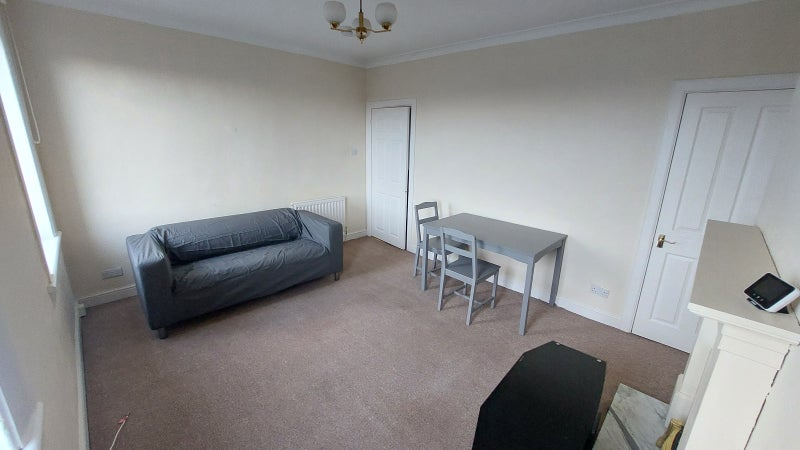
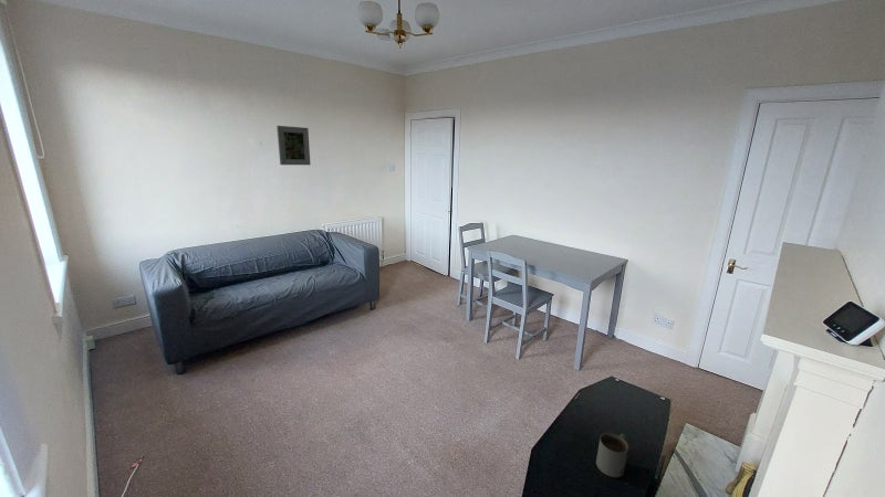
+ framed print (294, 146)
+ mug (614, 452)
